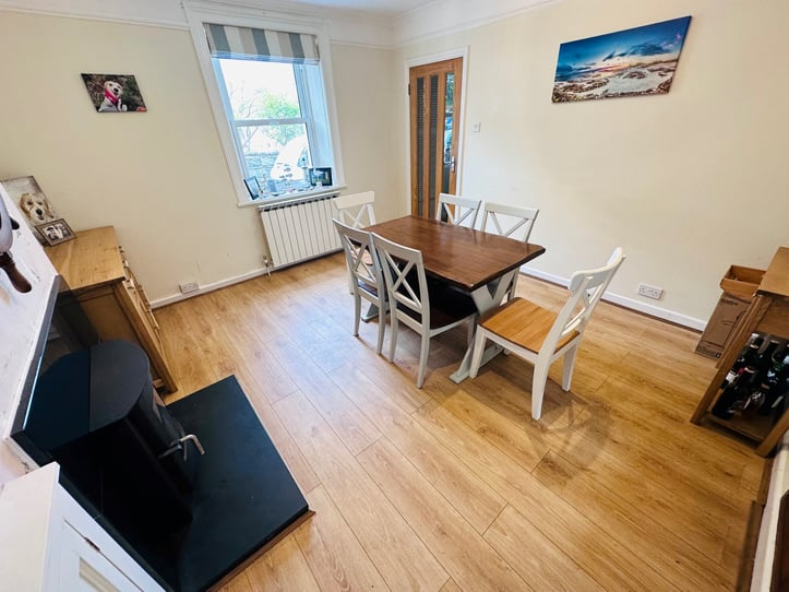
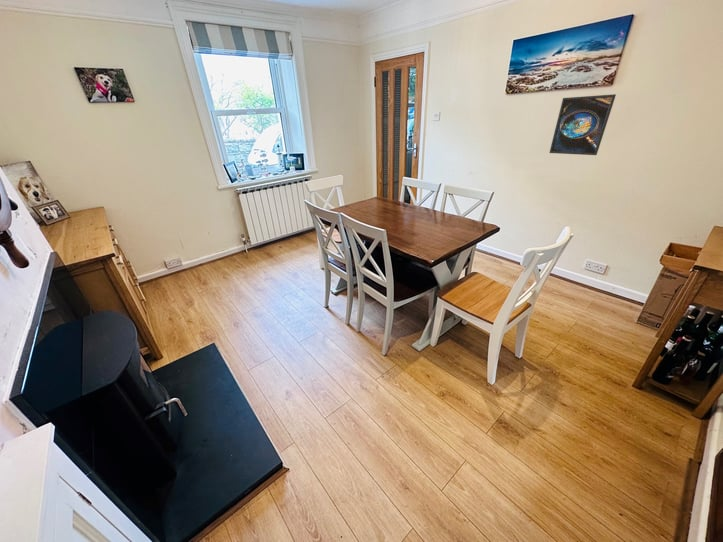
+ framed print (579, 126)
